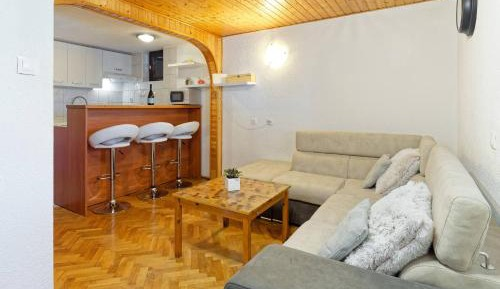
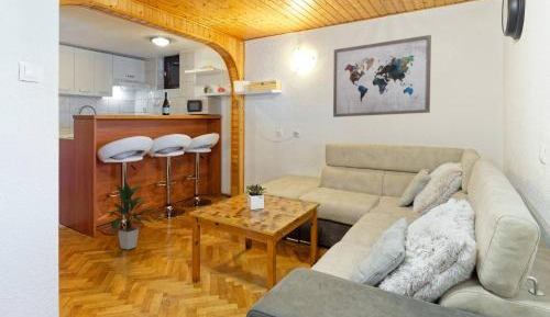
+ wall art (378, 79)
+ indoor plant (128, 214)
